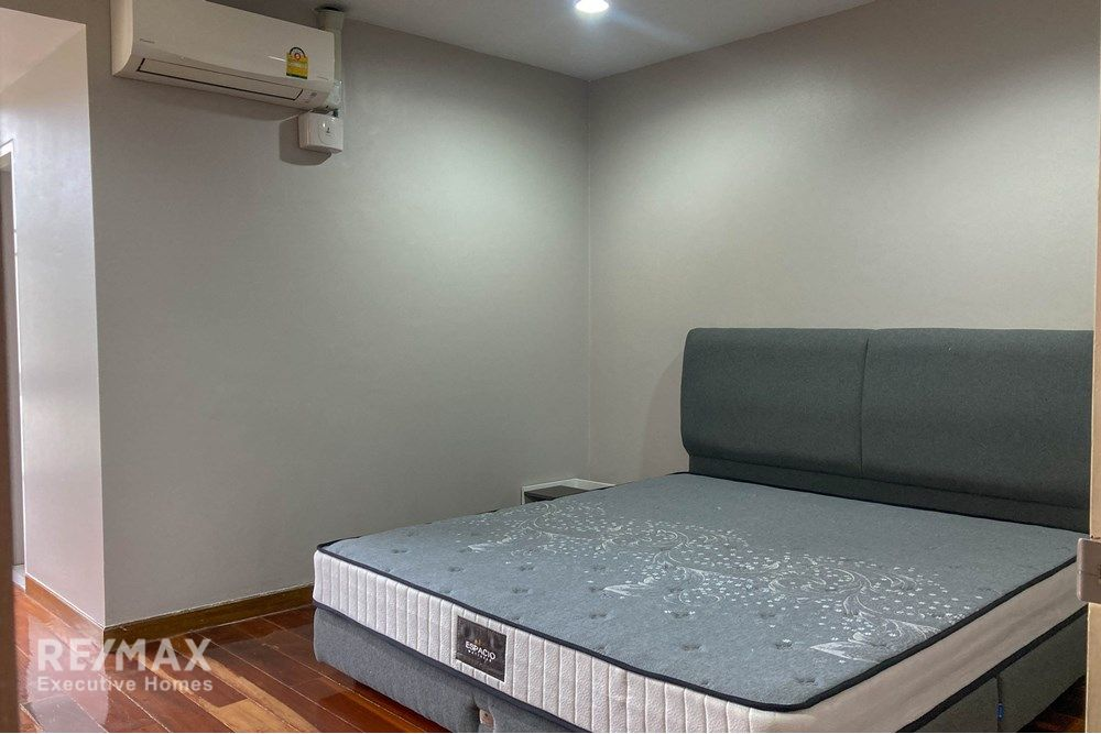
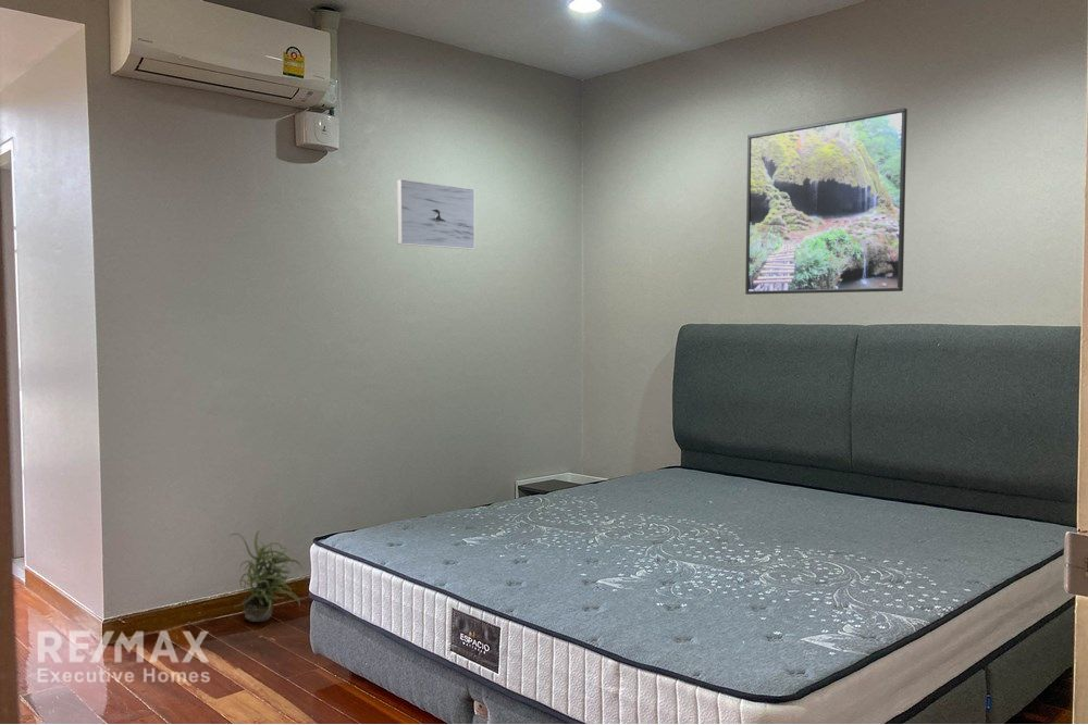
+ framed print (436, 215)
+ potted plant (263, 574)
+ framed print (820, 208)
